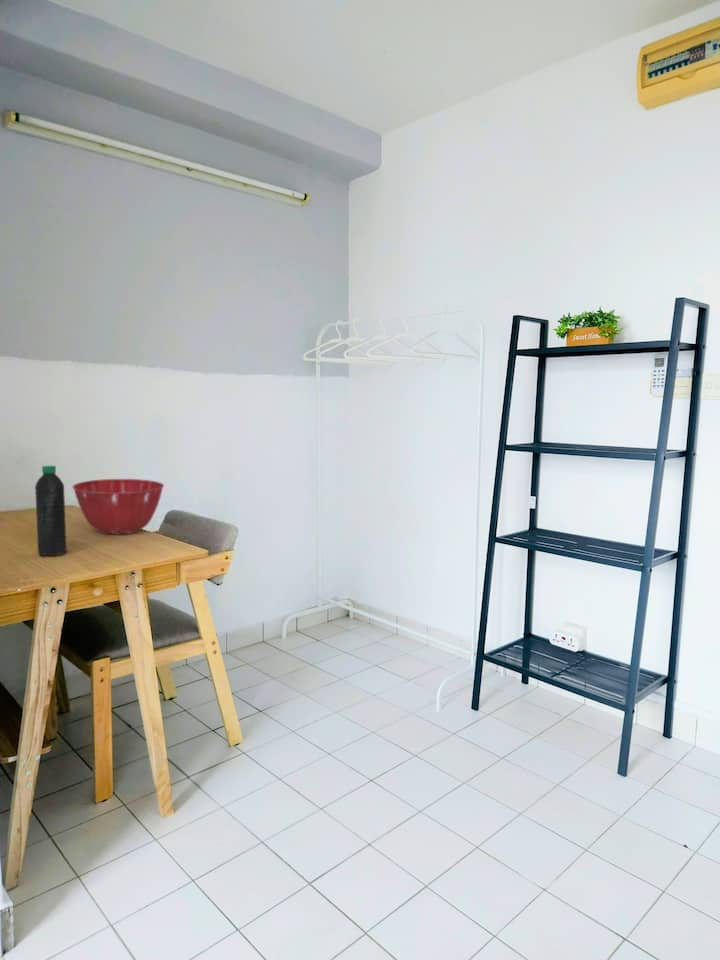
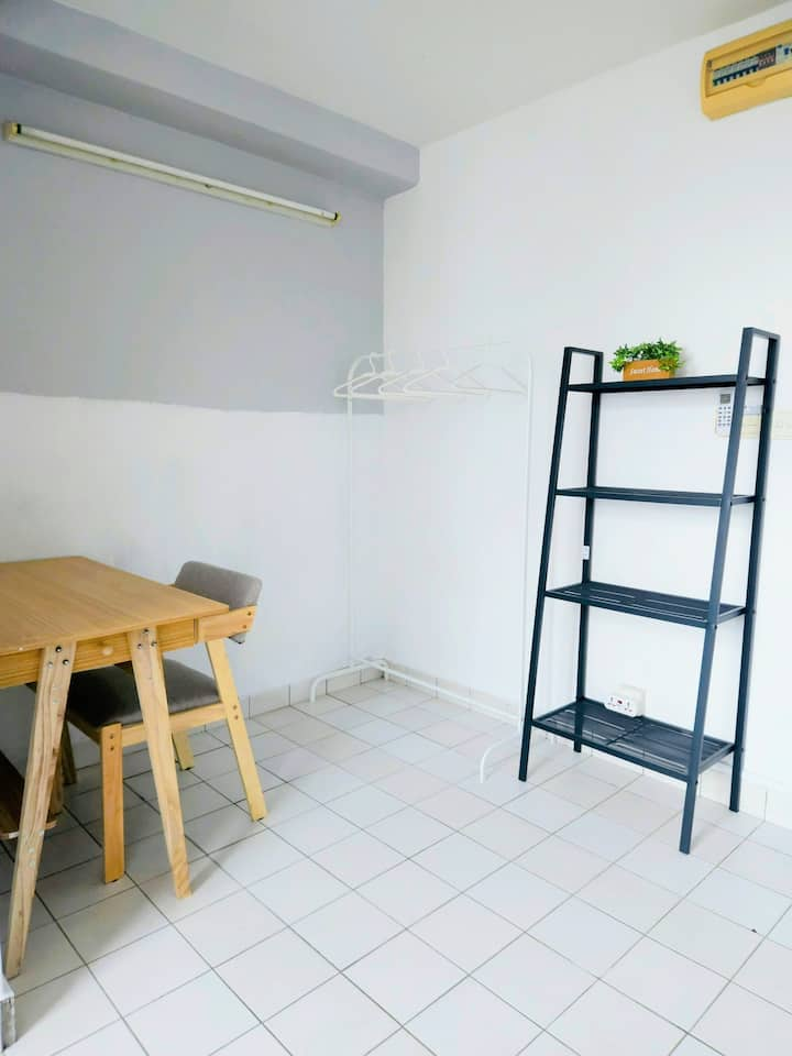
- mixing bowl (119, 507)
- water bottle (50, 510)
